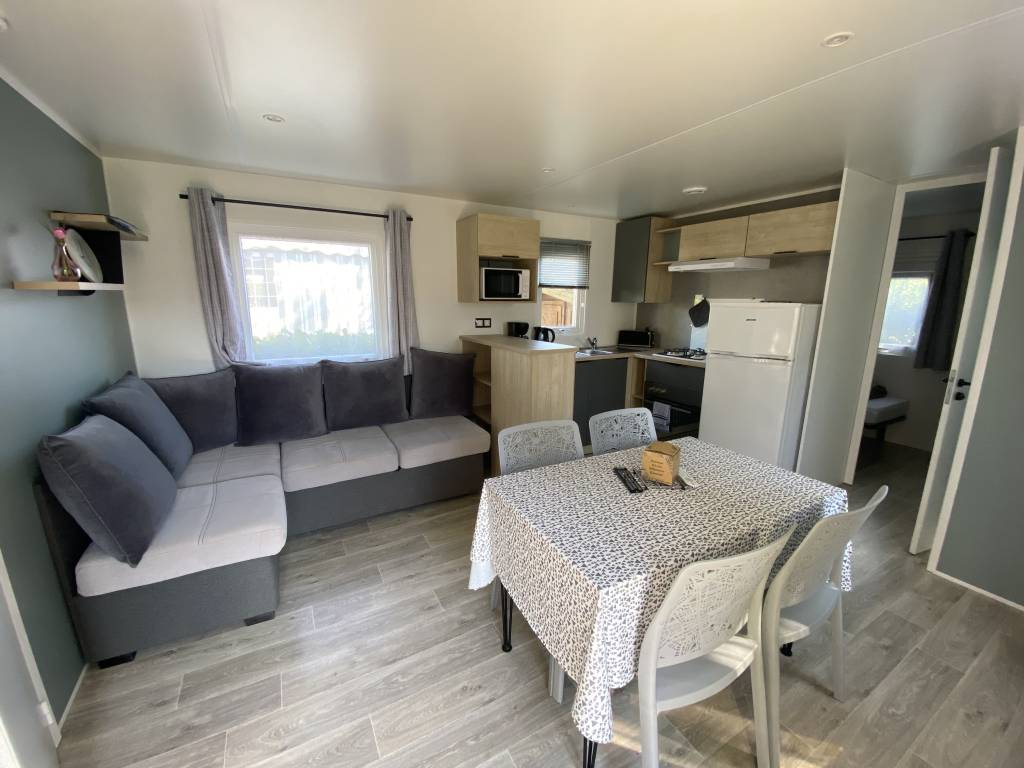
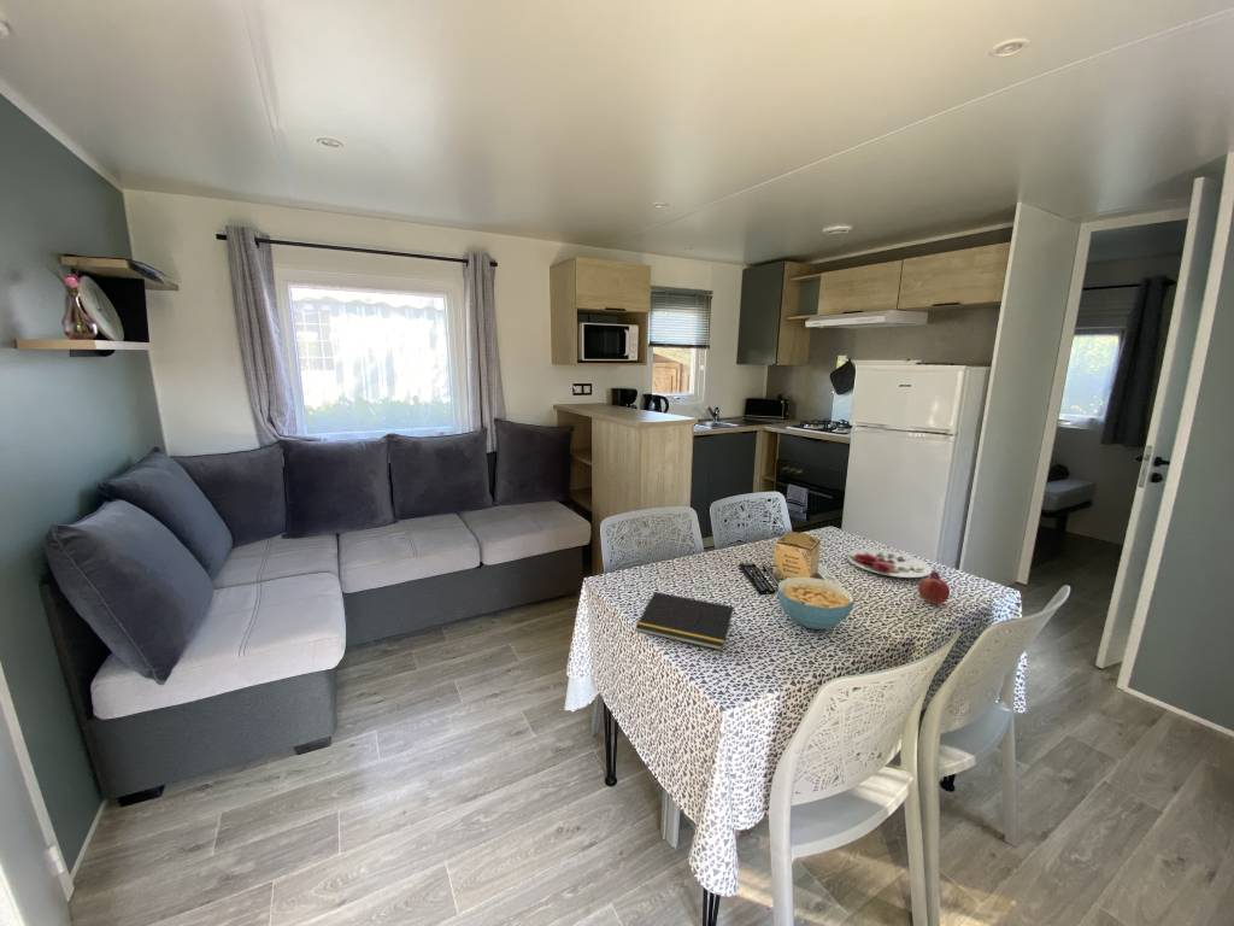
+ plate (887, 561)
+ fruit (934, 588)
+ cereal bowl (812, 608)
+ notepad (684, 619)
